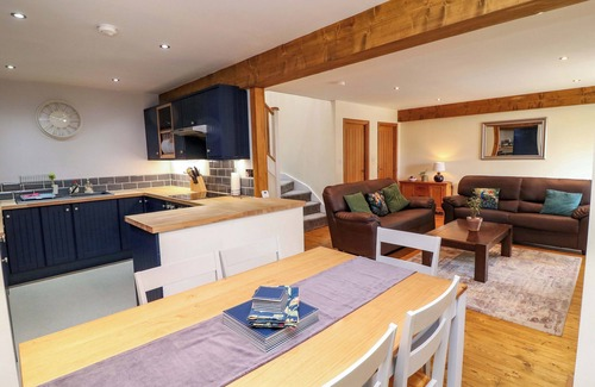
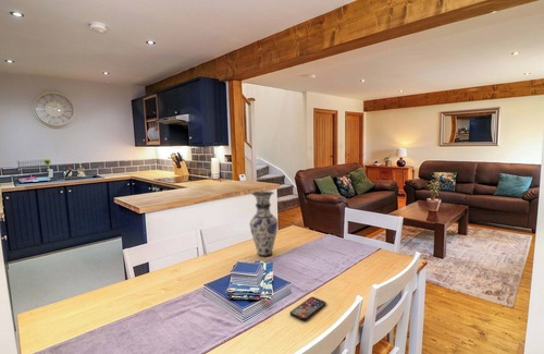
+ smartphone (308, 307)
+ vase (263, 223)
